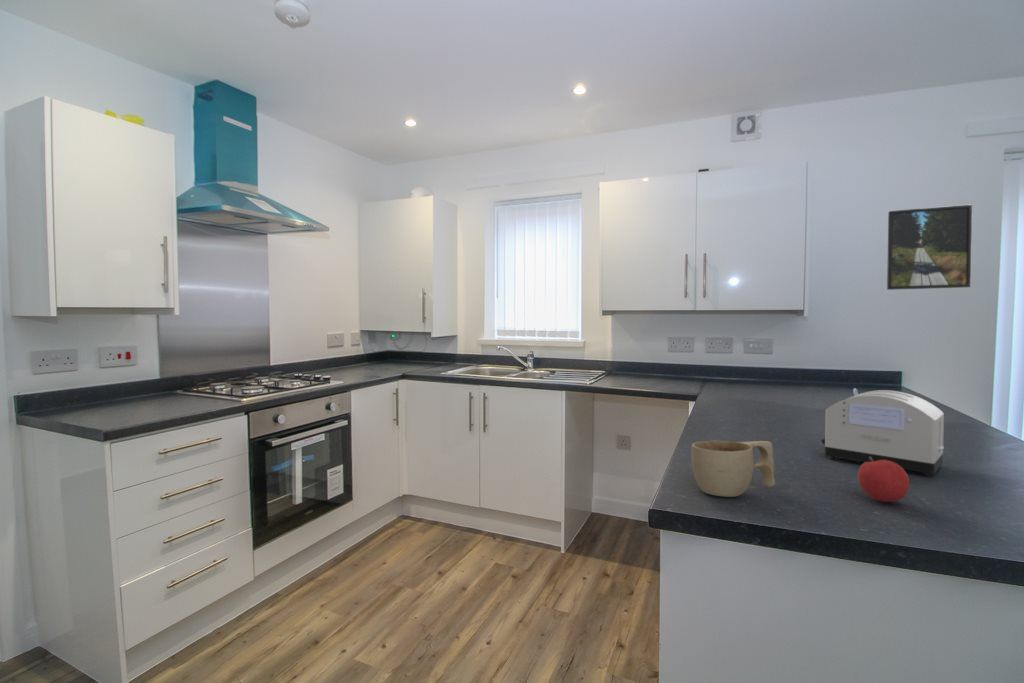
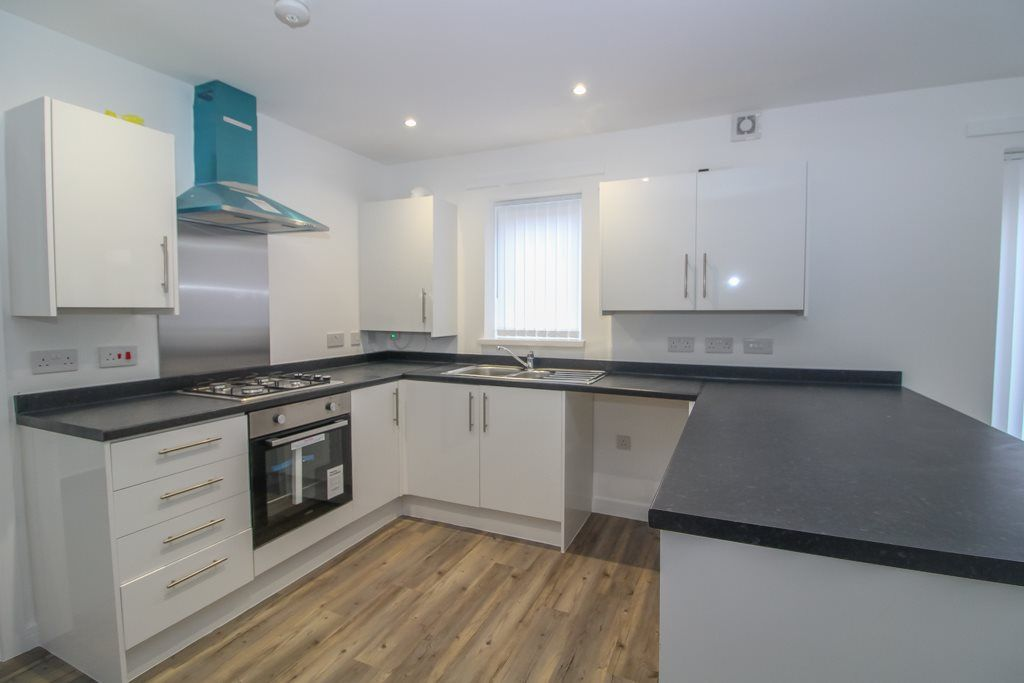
- cup (734, 467)
- toaster (886, 424)
- fruit (882, 480)
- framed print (928, 248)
